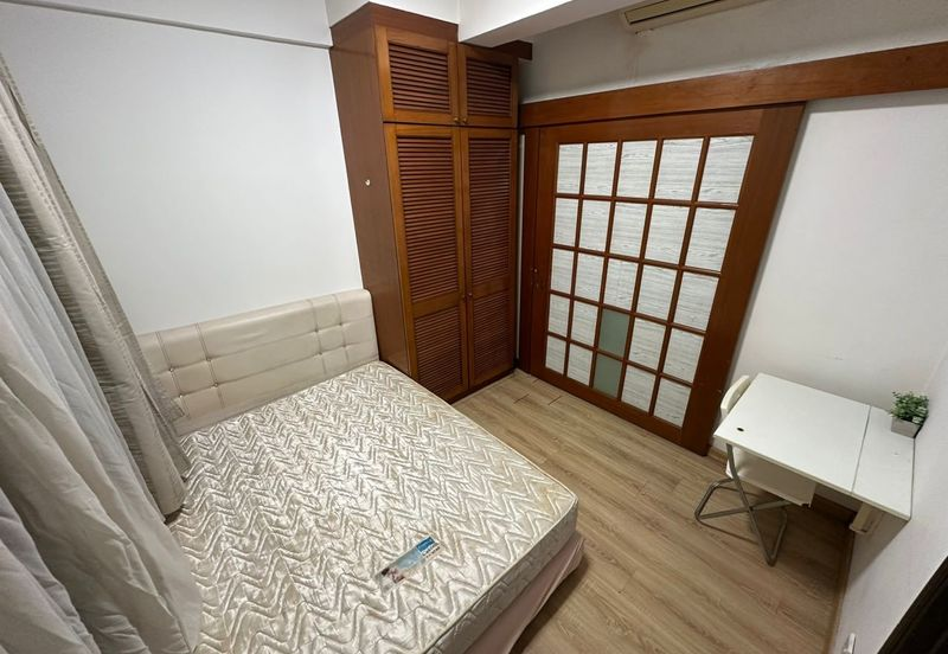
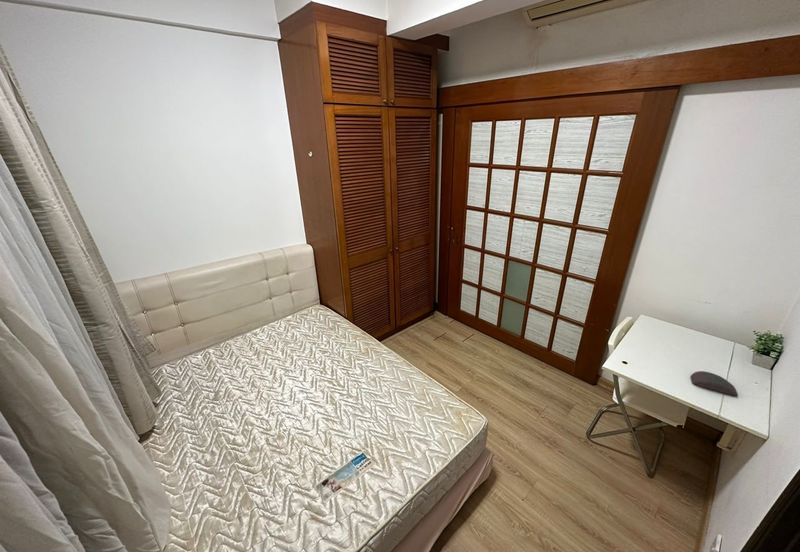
+ computer mouse (714, 382)
